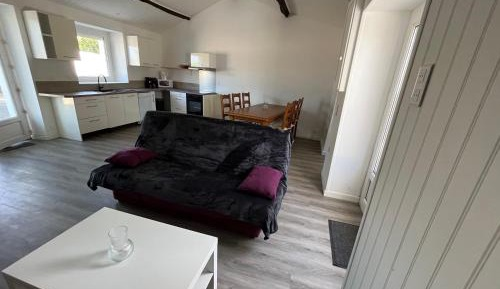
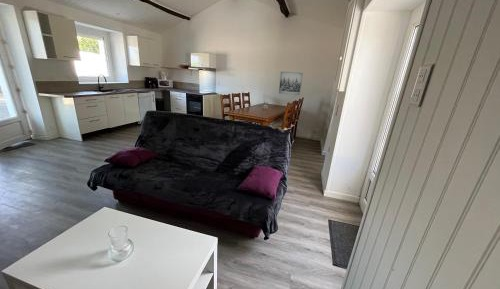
+ wall art (290, 83)
